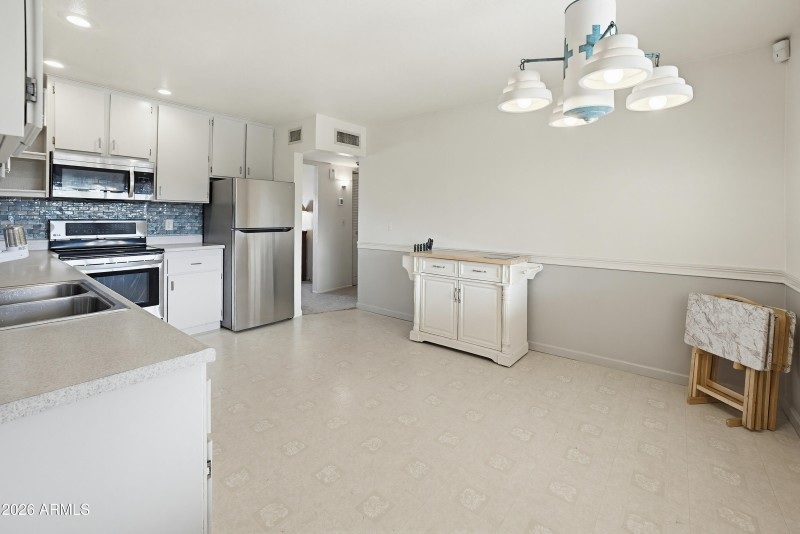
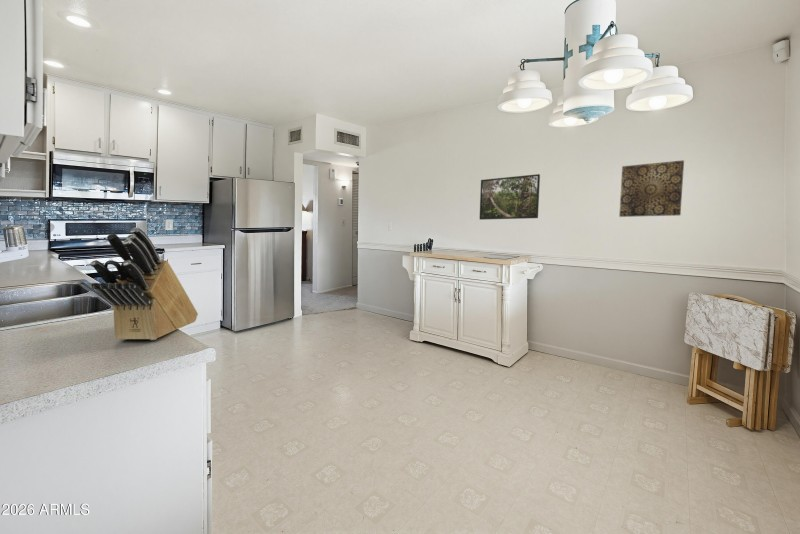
+ wall art (650, 190)
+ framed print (508, 198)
+ knife block (151, 281)
